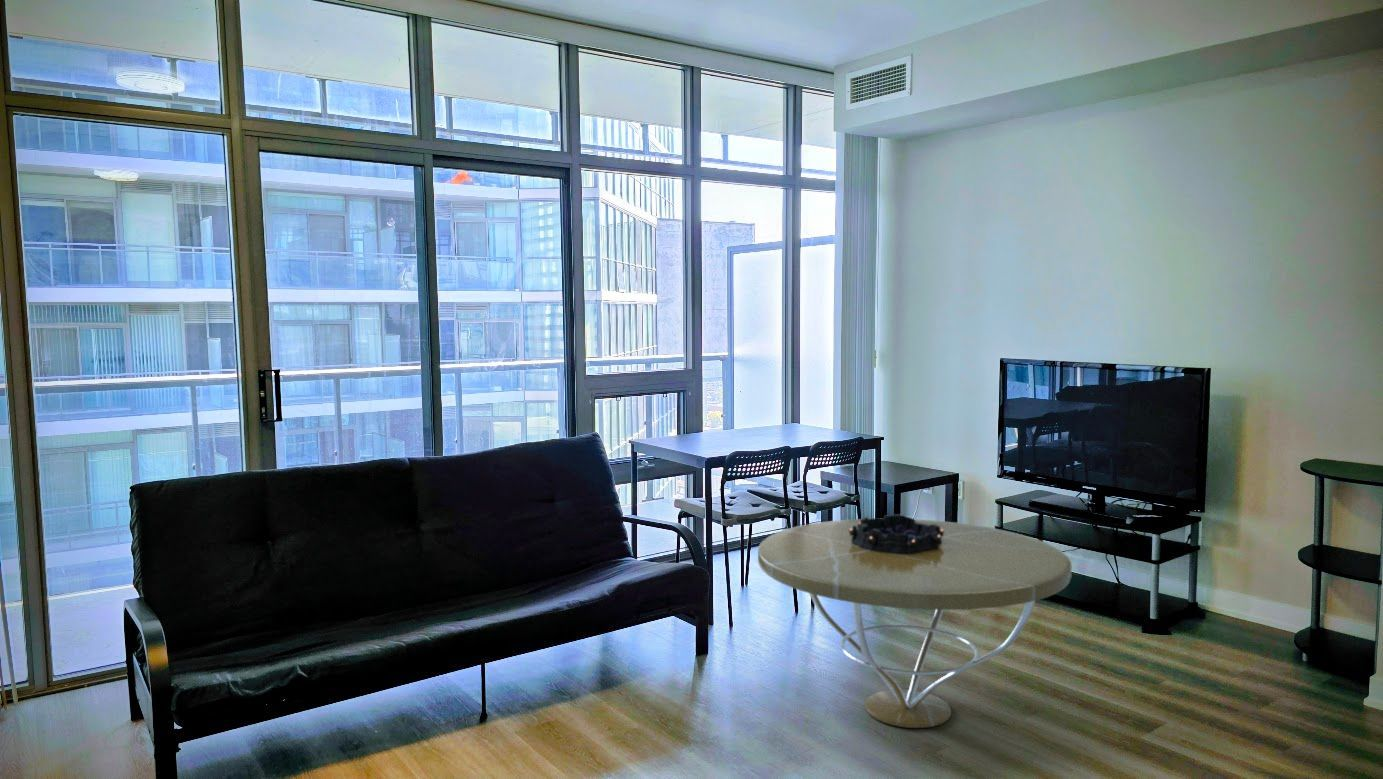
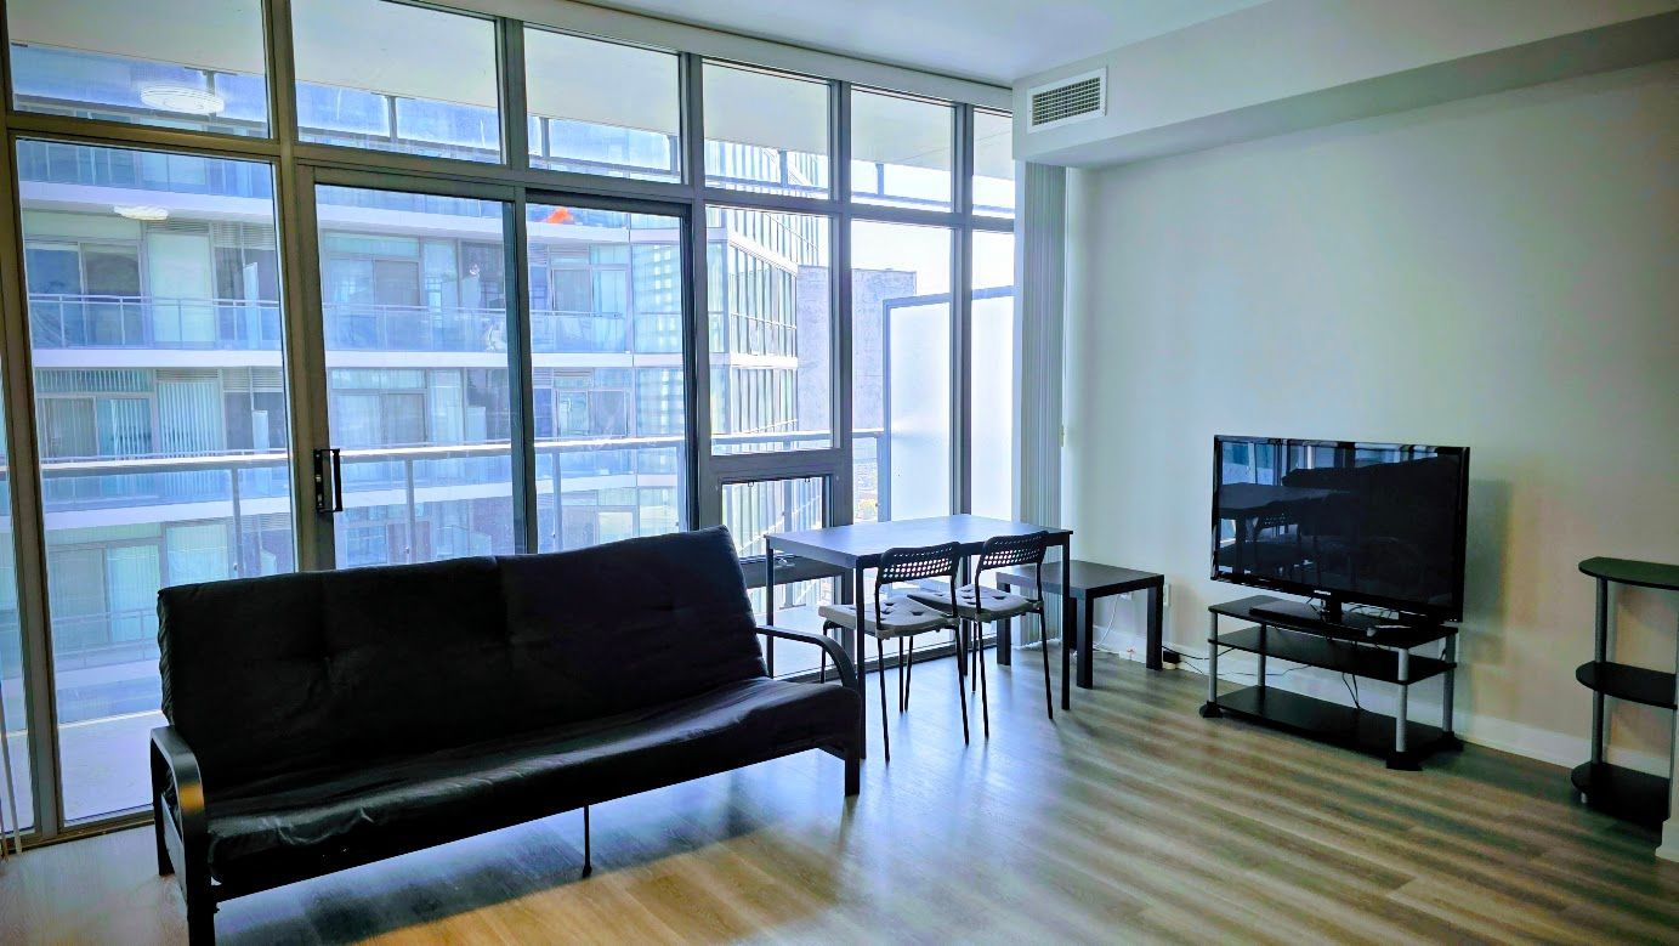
- decorative bowl (896, 531)
- coffee table (907, 628)
